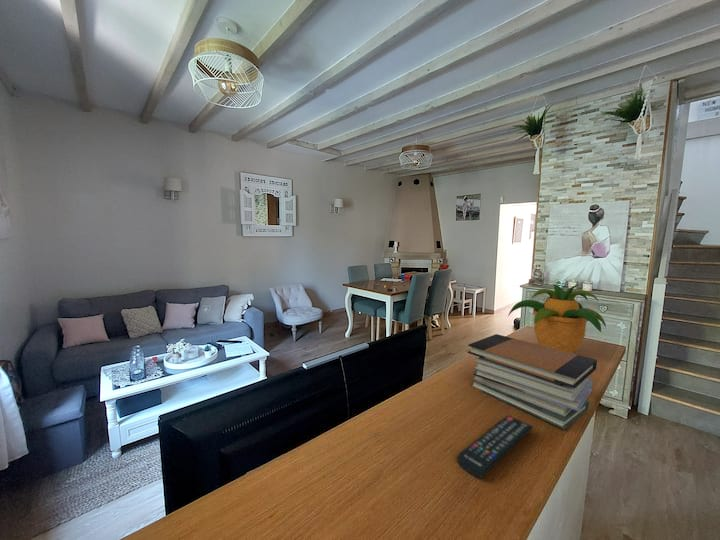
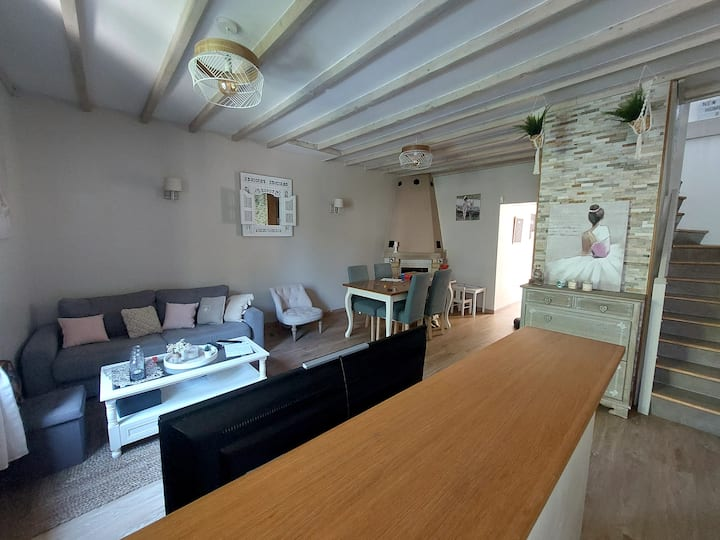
- book stack (528, 375)
- potted plant (563, 318)
- remote control (497, 442)
